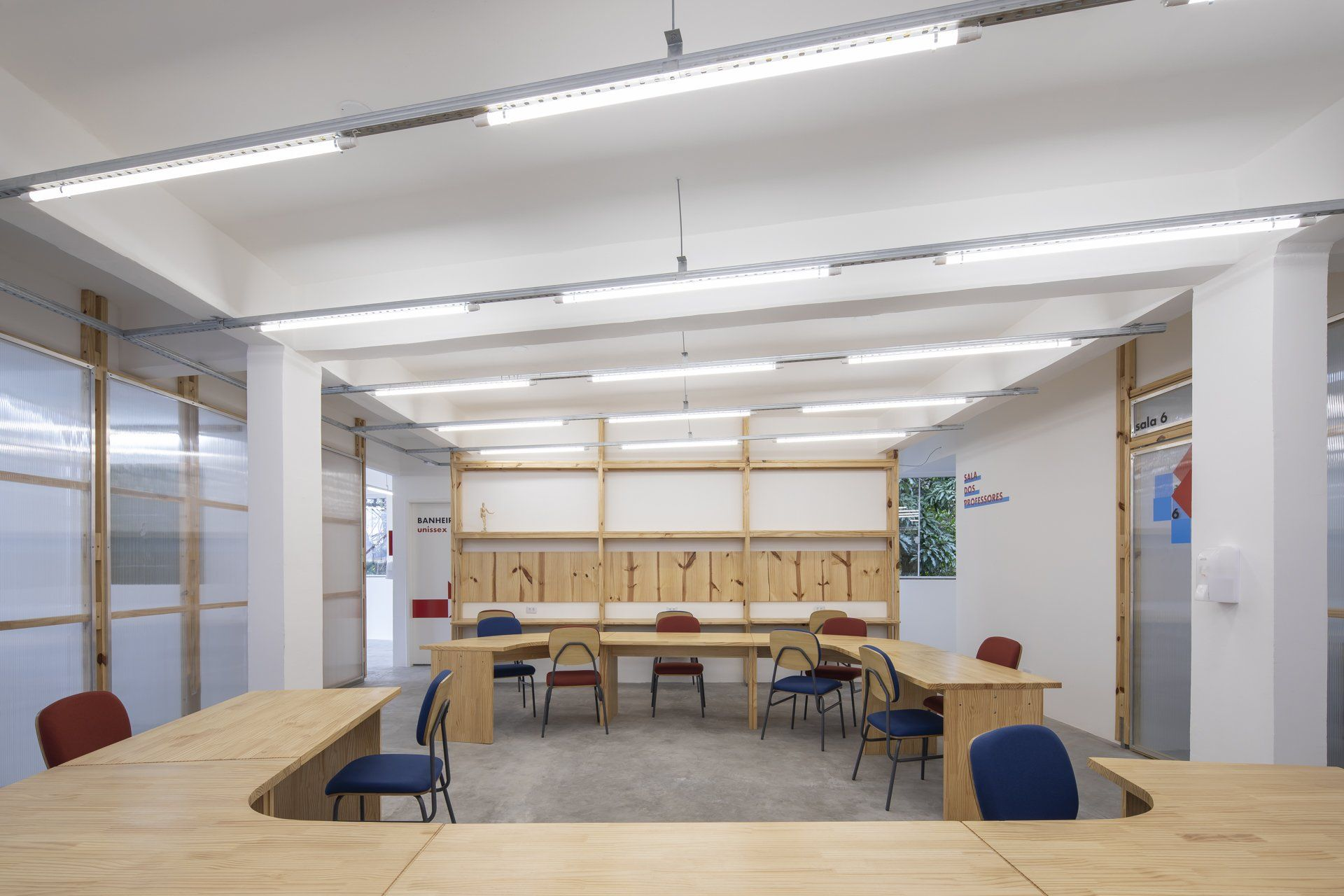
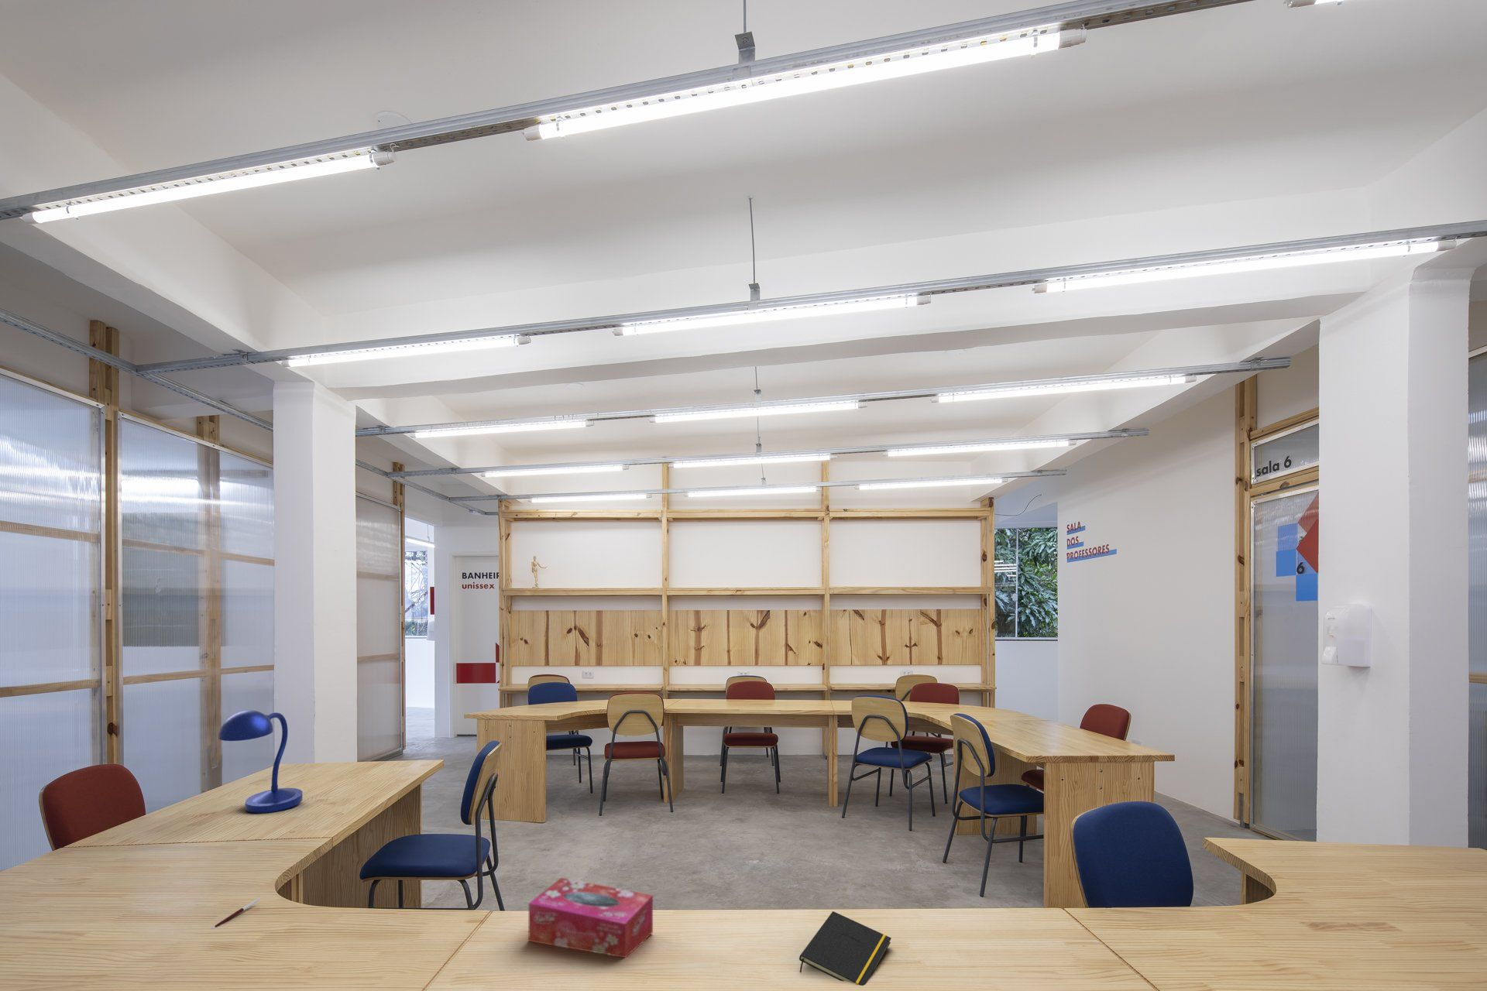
+ tissue box (591, 918)
+ notepad (846, 949)
+ pen (236, 914)
+ desk lamp (274, 762)
